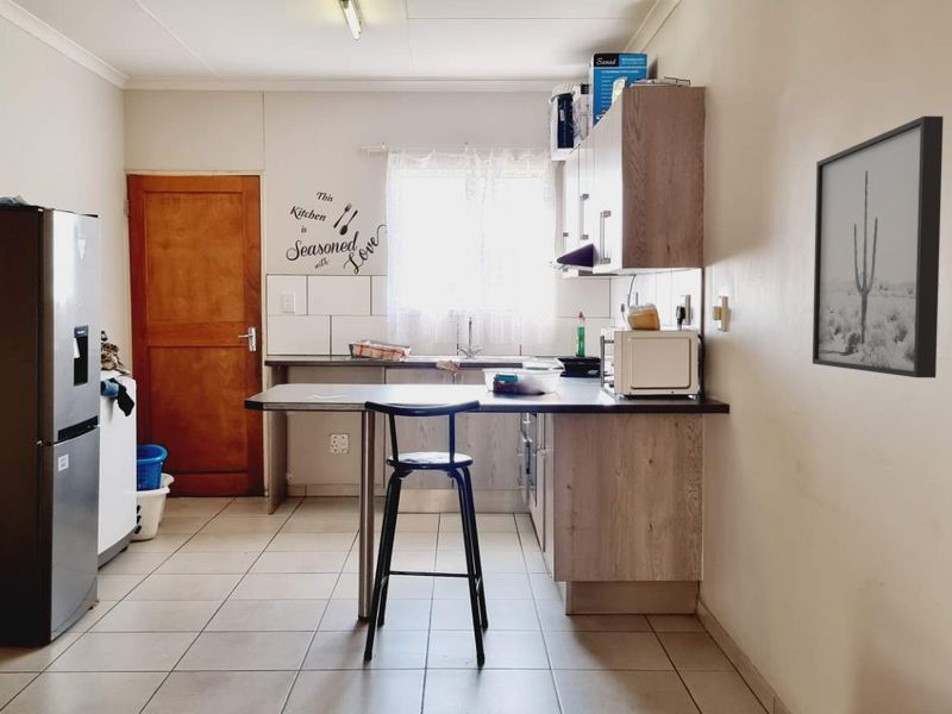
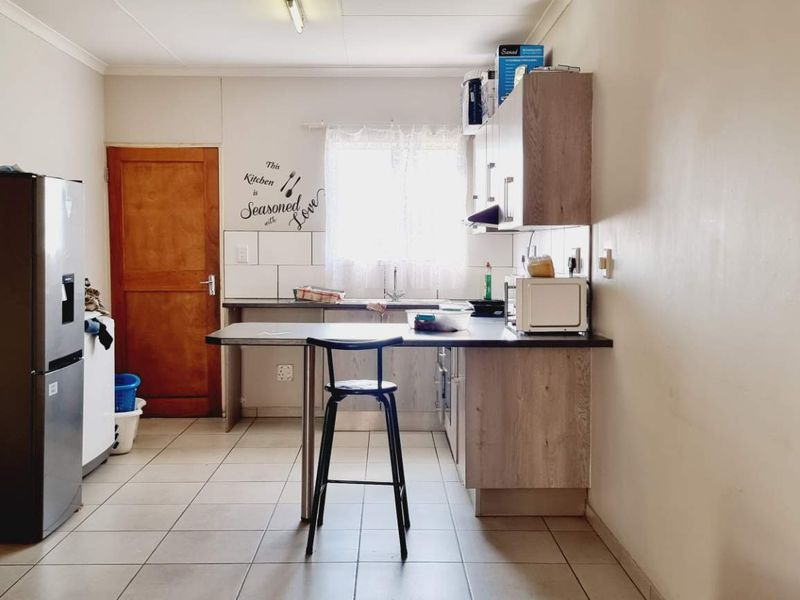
- wall art (869, 256)
